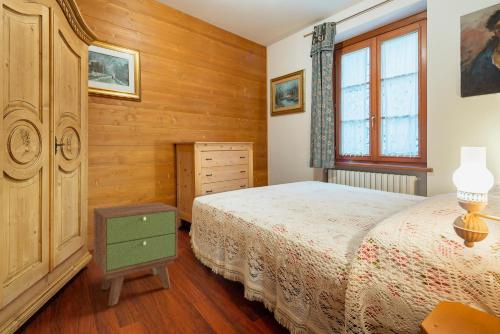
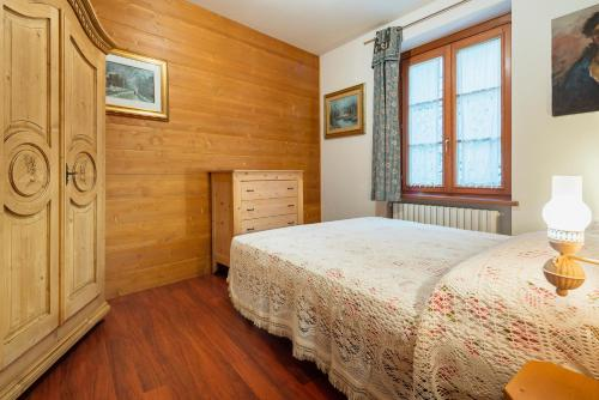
- nightstand (136, 248)
